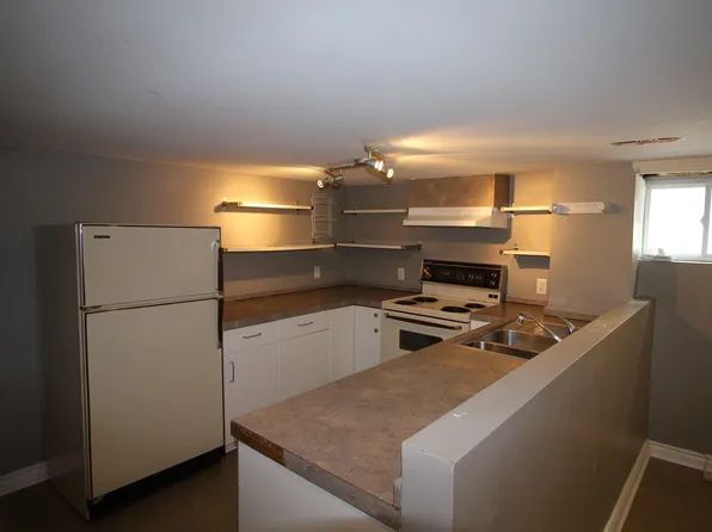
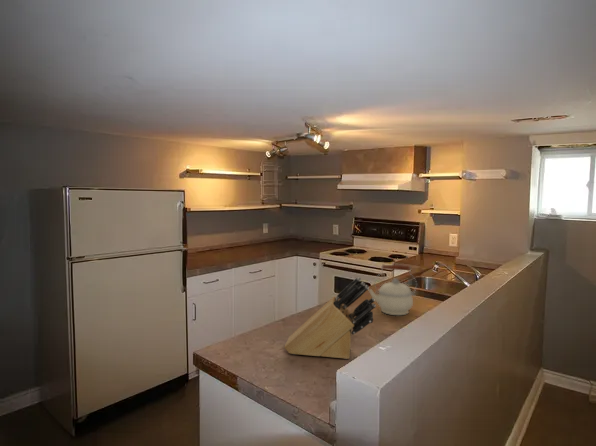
+ knife block (330, 315)
+ kettle (392, 288)
